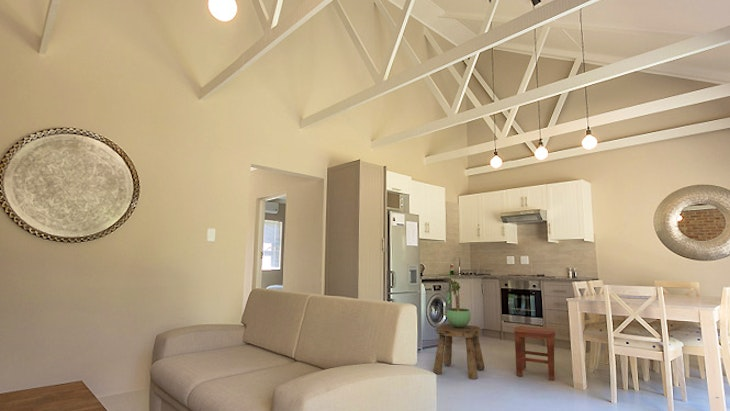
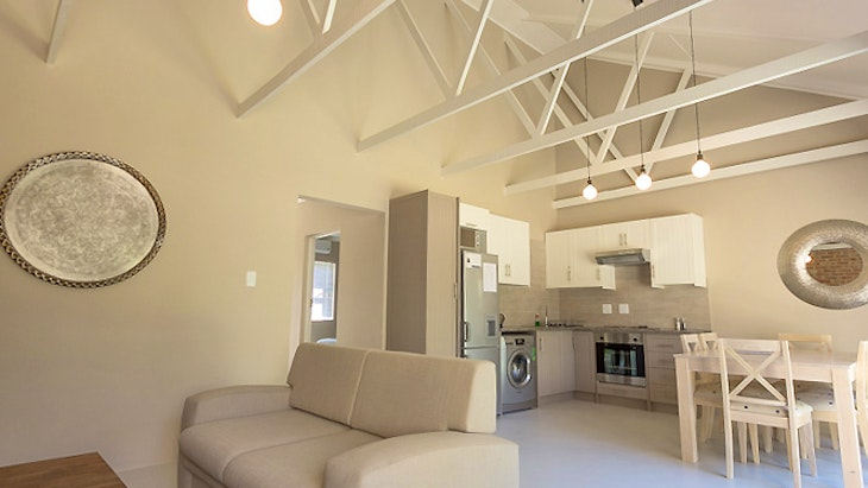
- stool (535, 352)
- potted plant (458, 303)
- stool (451, 349)
